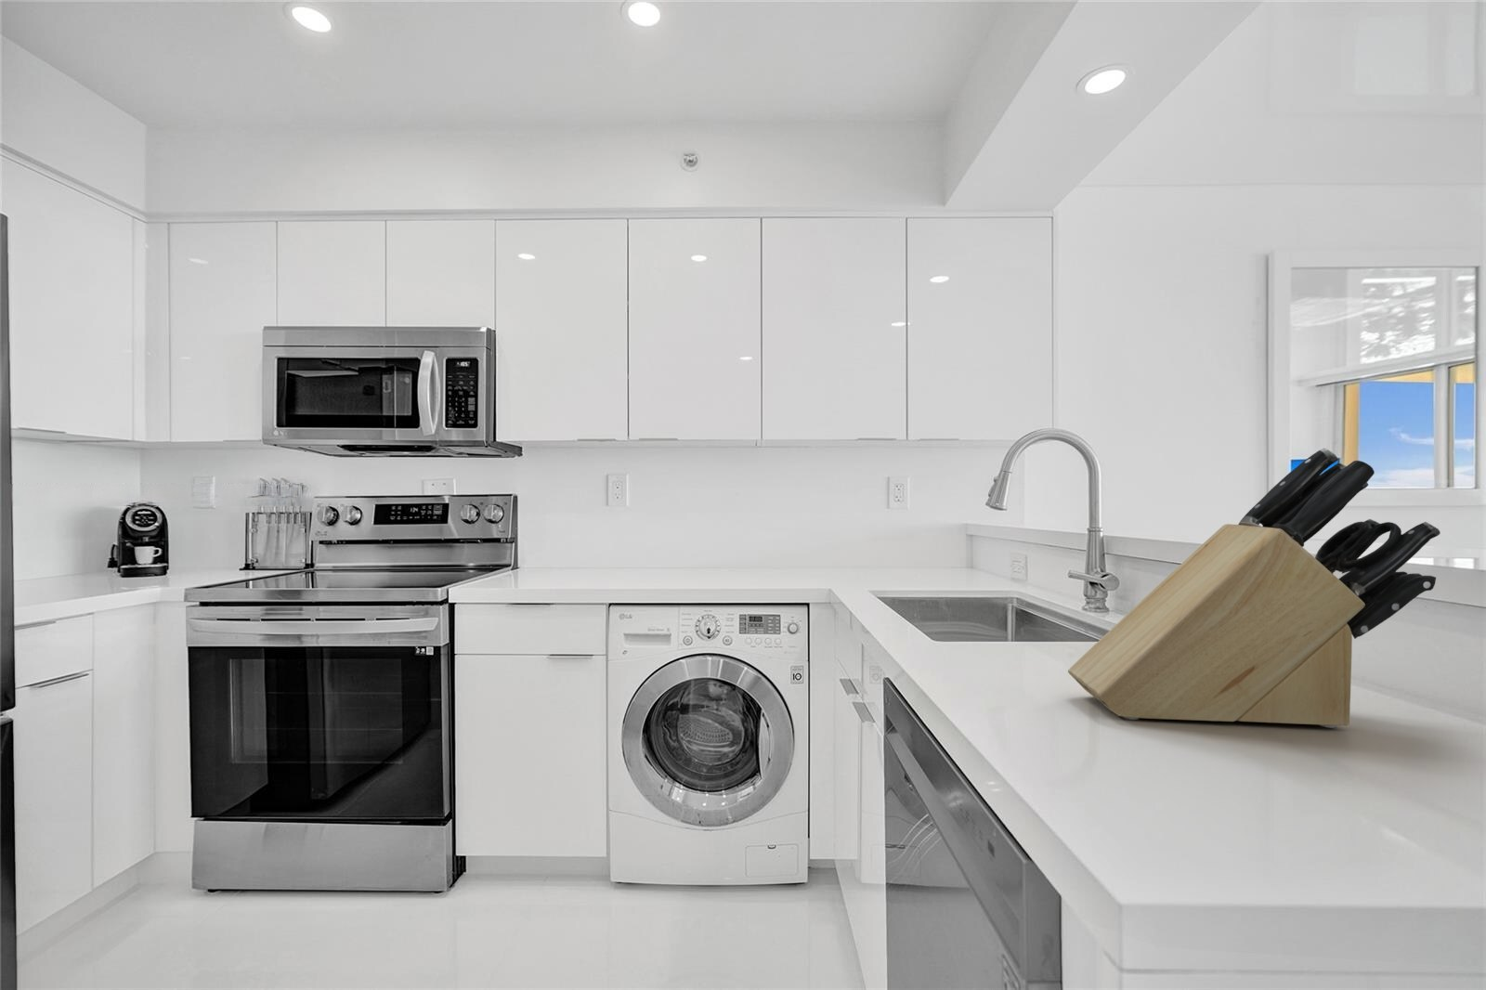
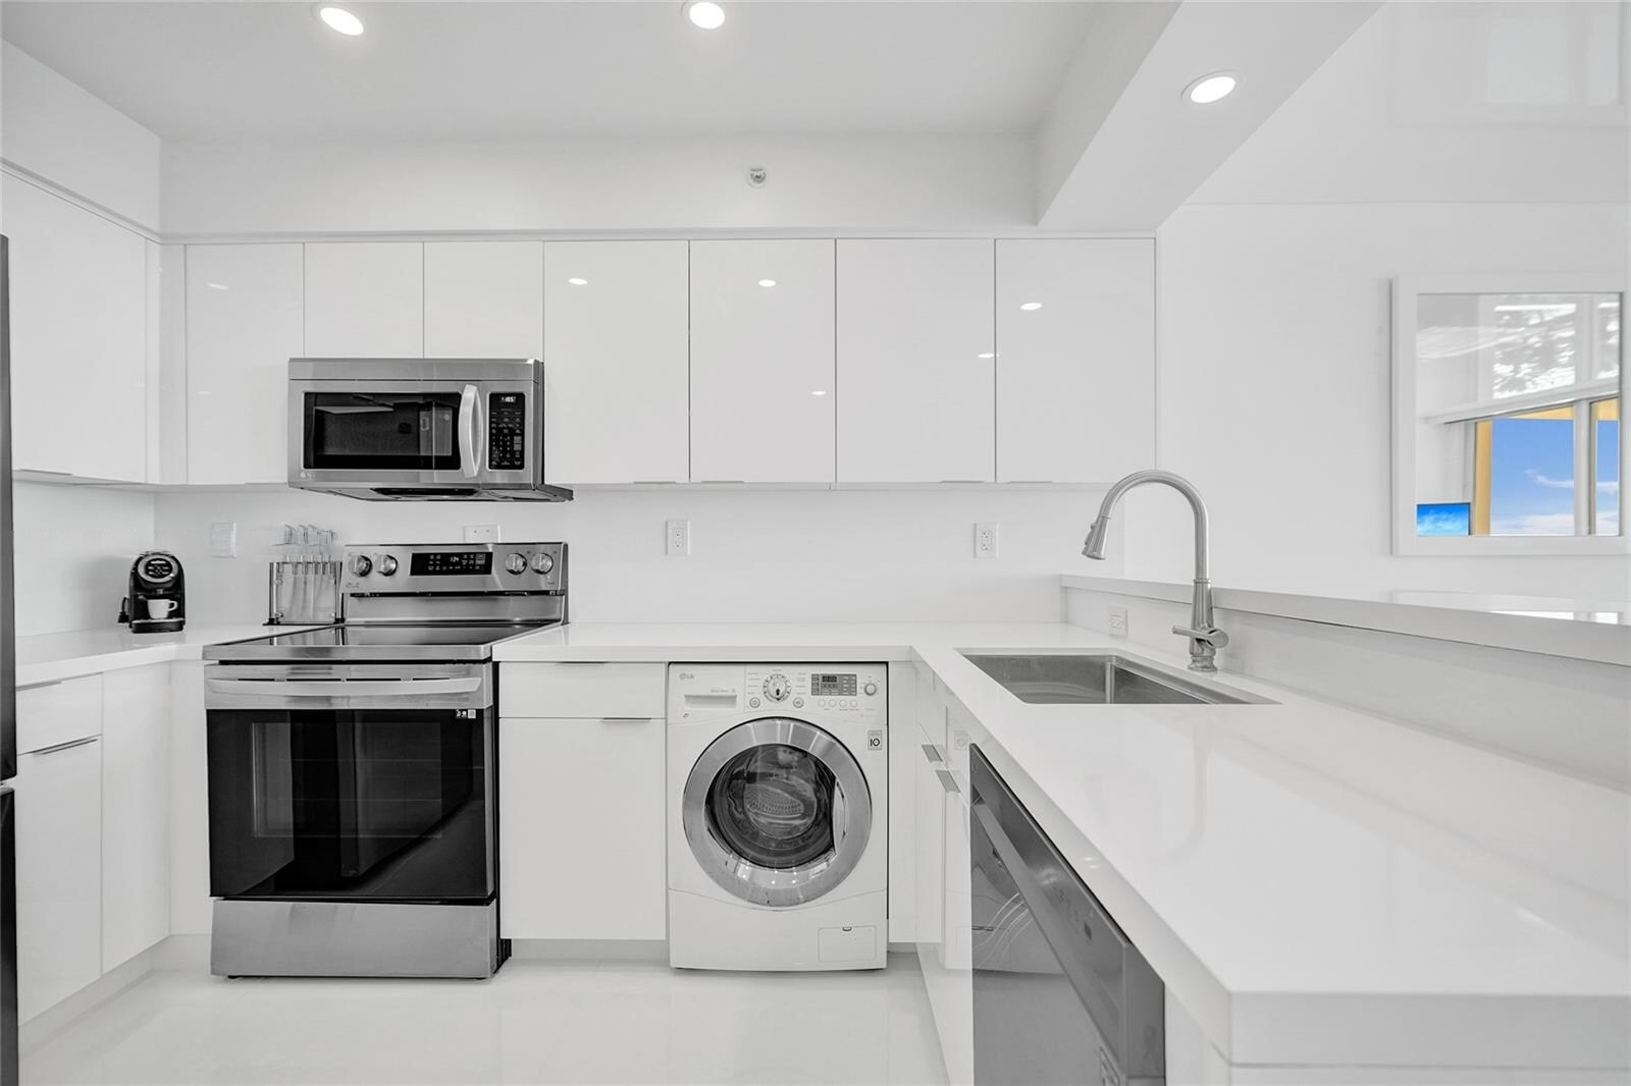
- knife block (1241, 579)
